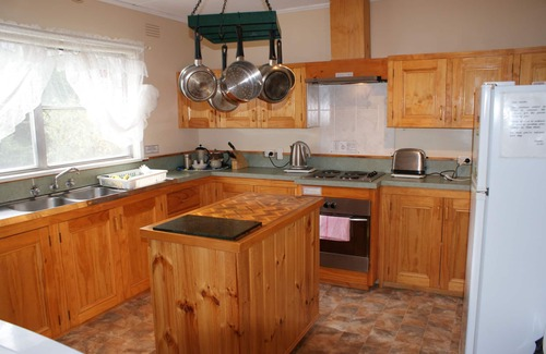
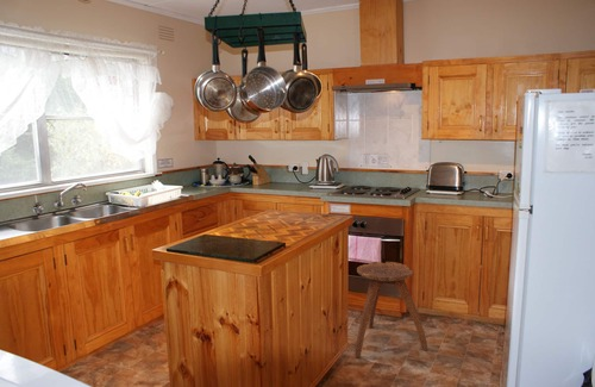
+ stool (375, 308)
